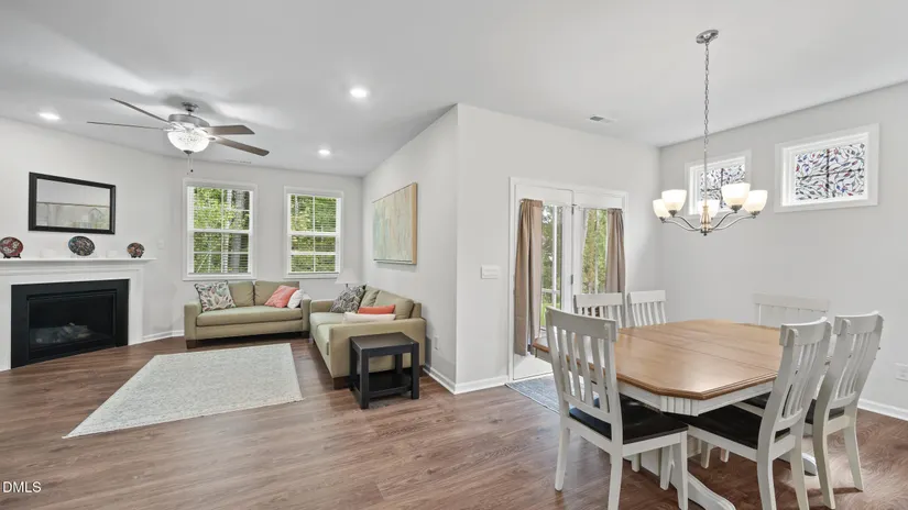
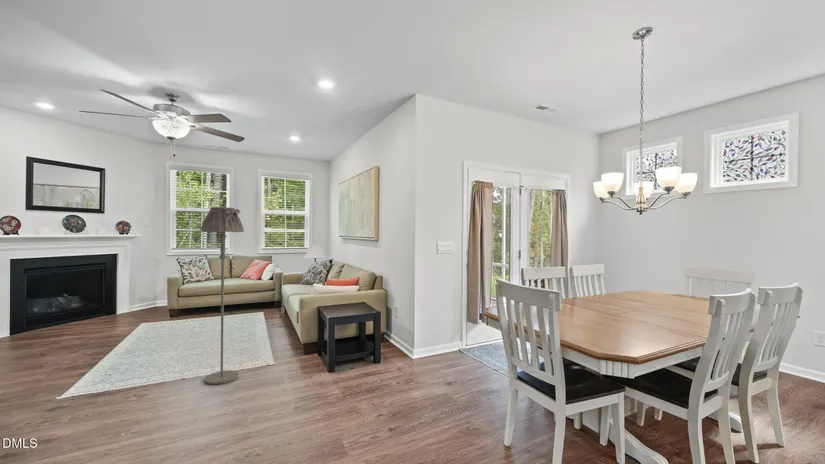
+ floor lamp (222, 292)
